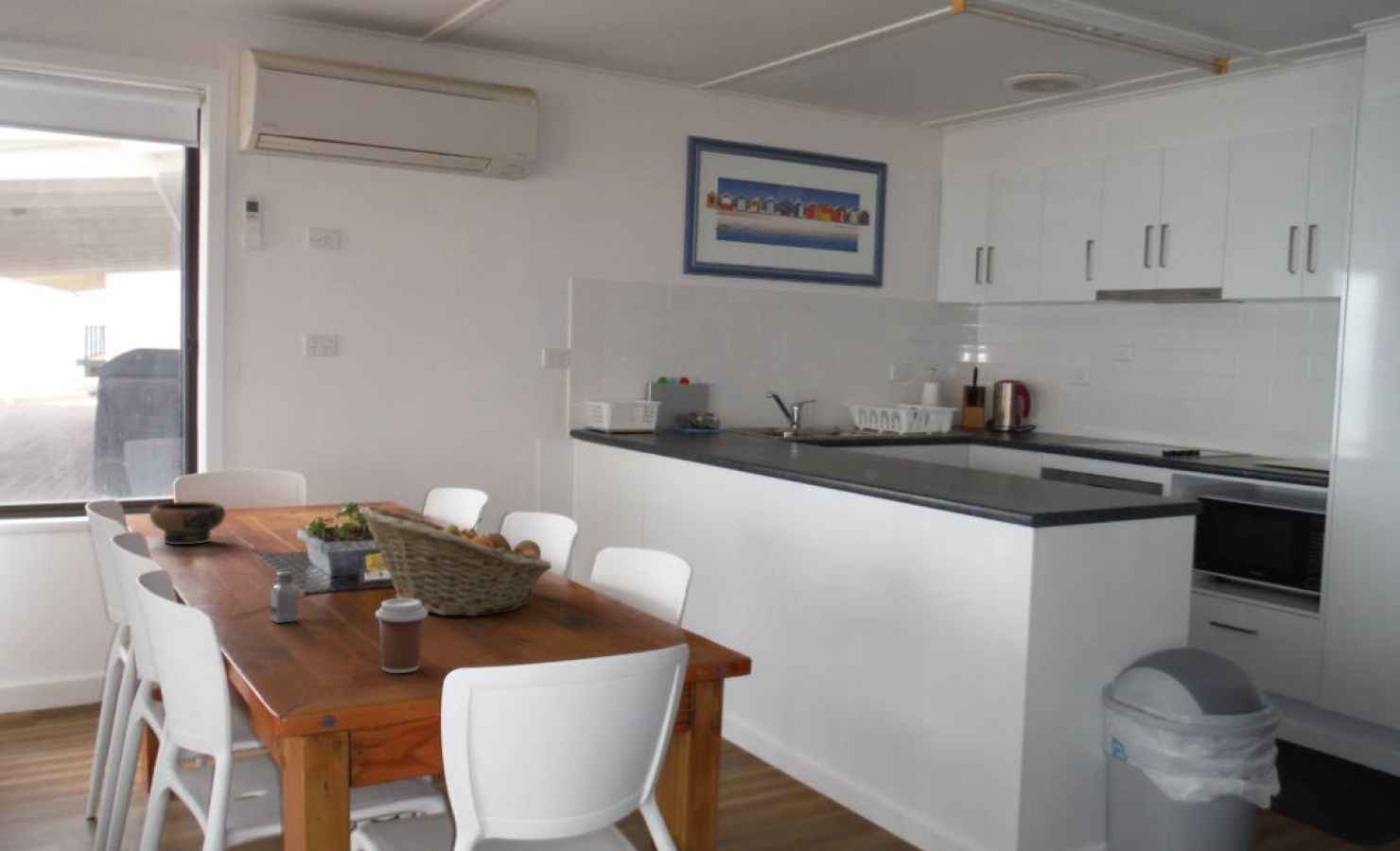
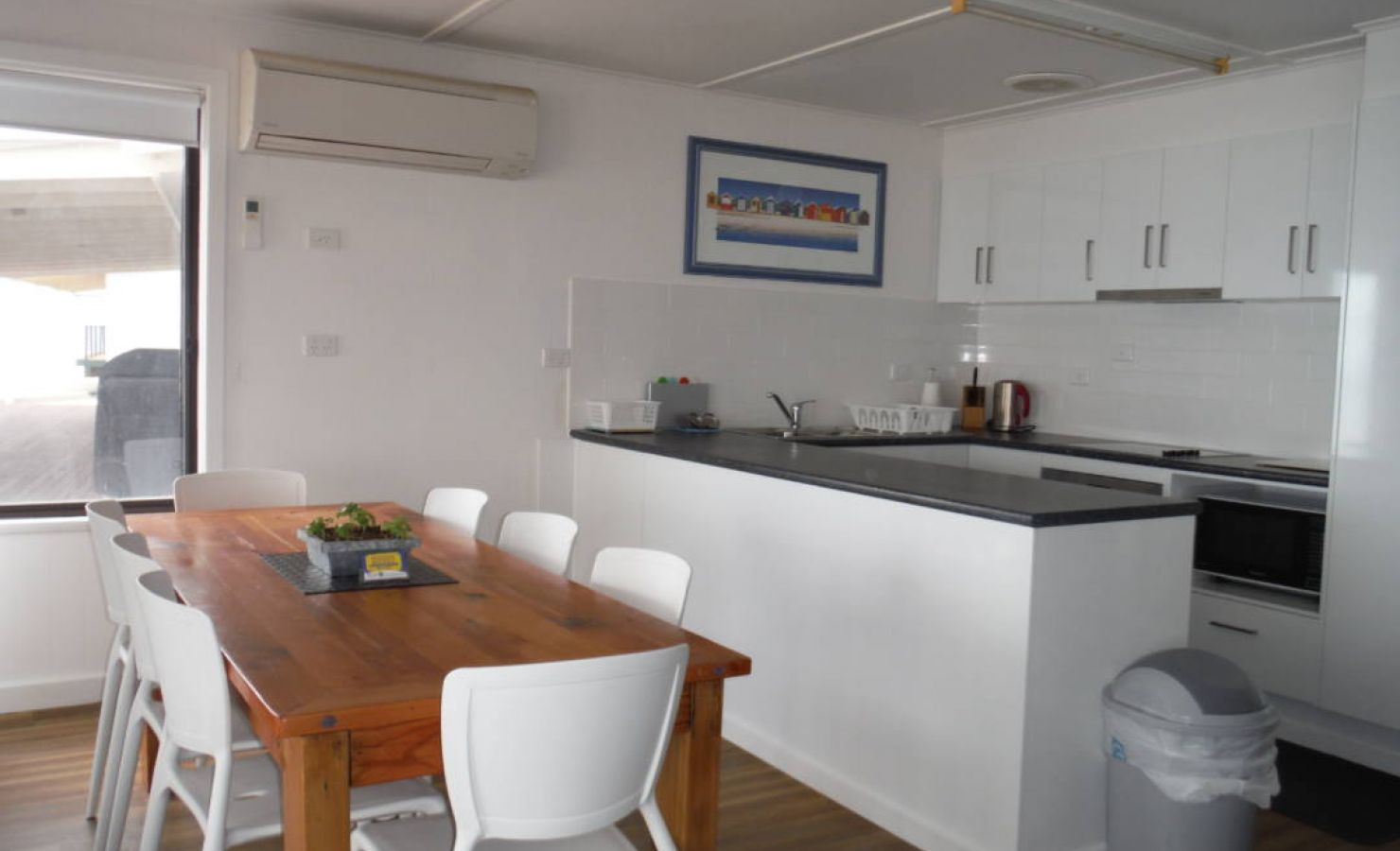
- fruit basket (453, 554)
- saltshaker (284, 596)
- bowl (187, 523)
- coffee cup (401, 634)
